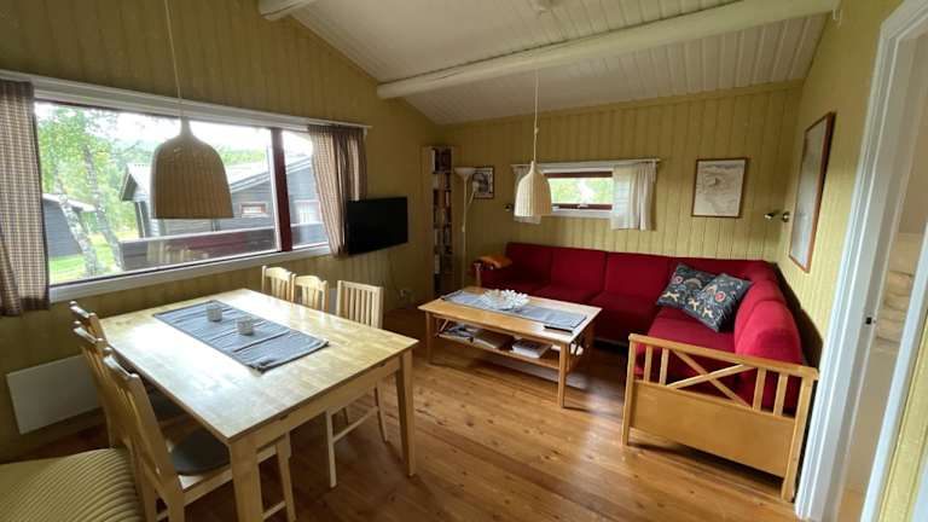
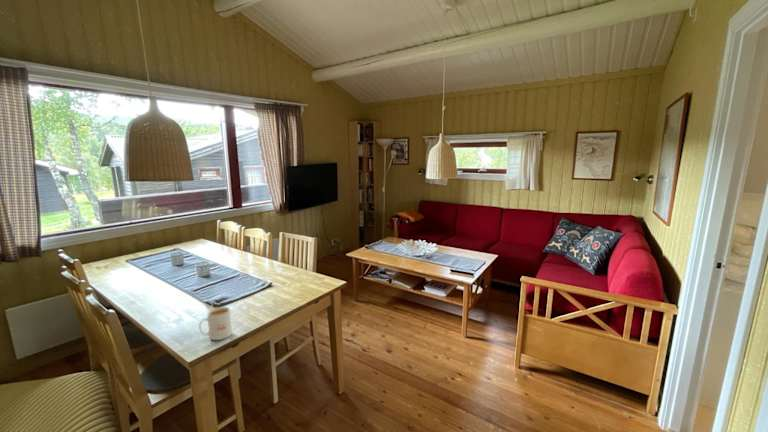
+ mug (215, 324)
